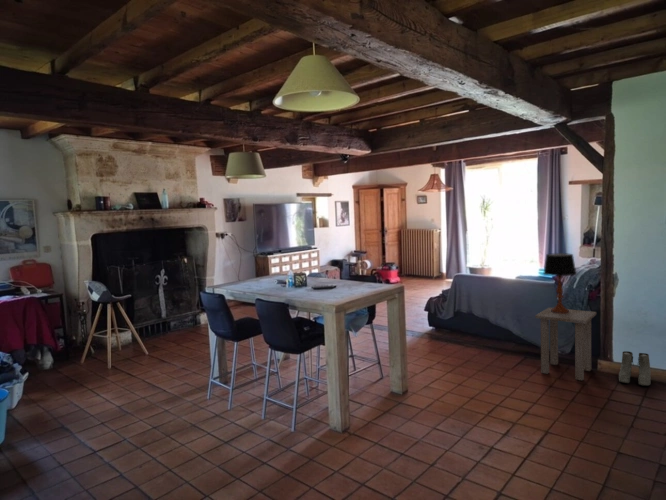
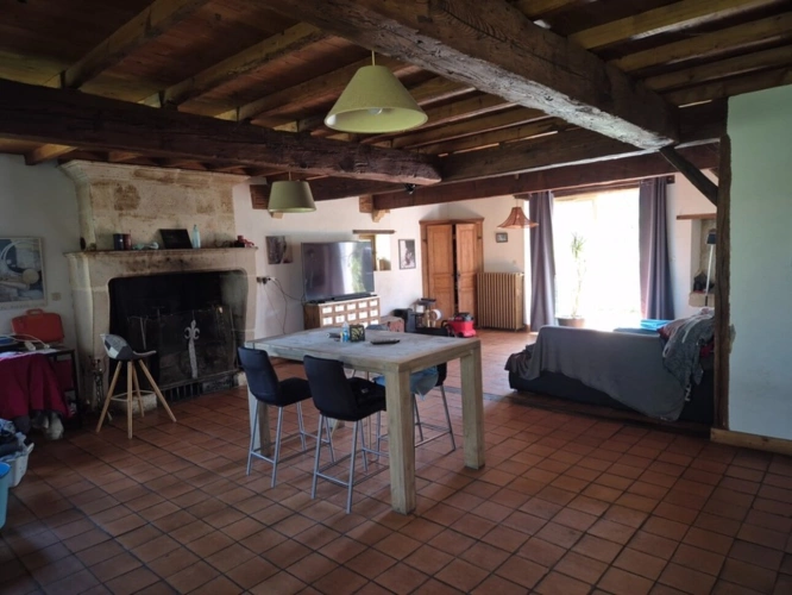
- table lamp (559, 283)
- side table (557, 342)
- boots (633, 365)
